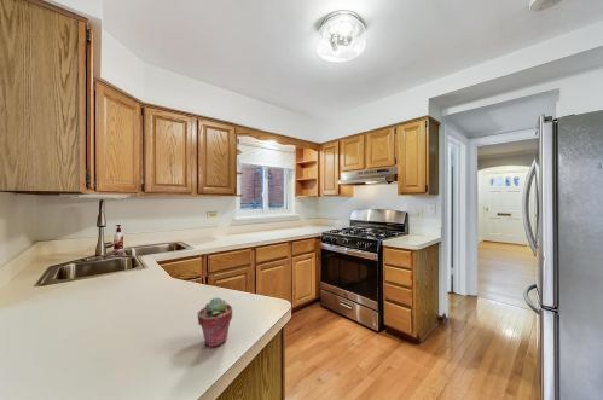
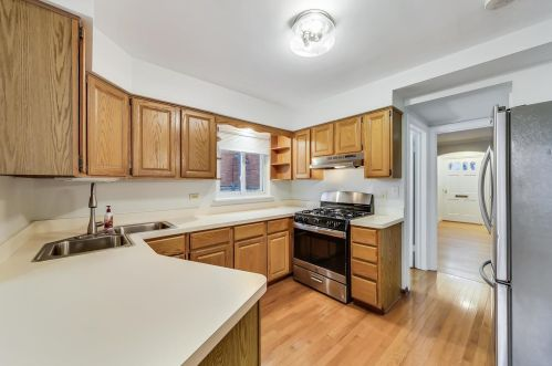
- potted succulent (215, 319)
